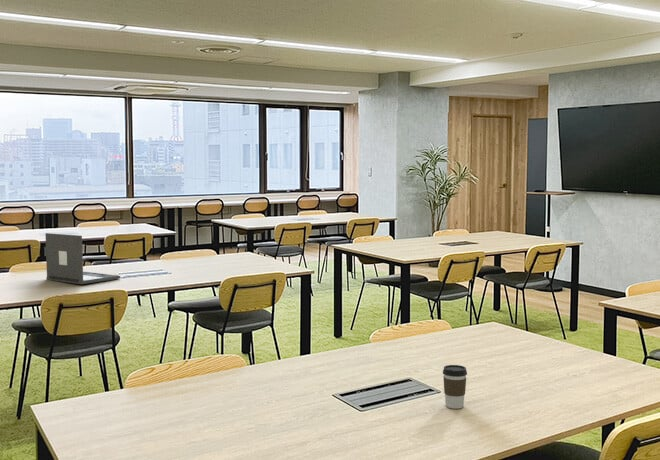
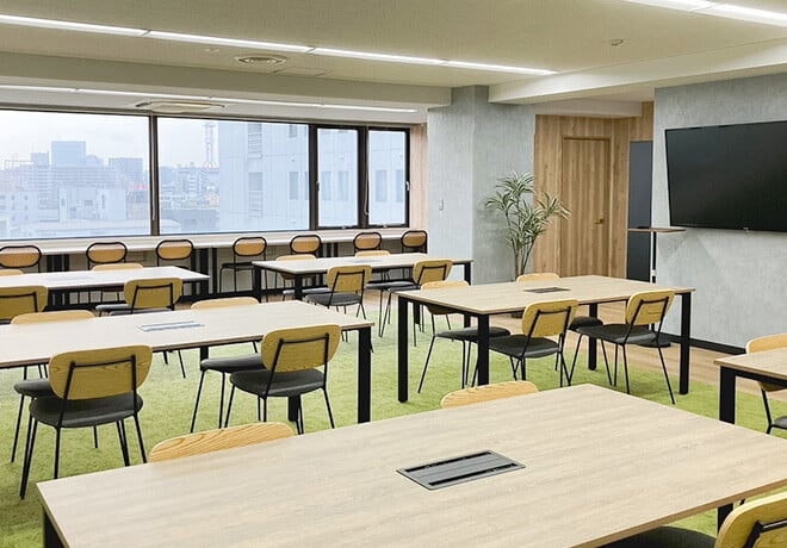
- laptop (82, 256)
- coffee cup (454, 386)
